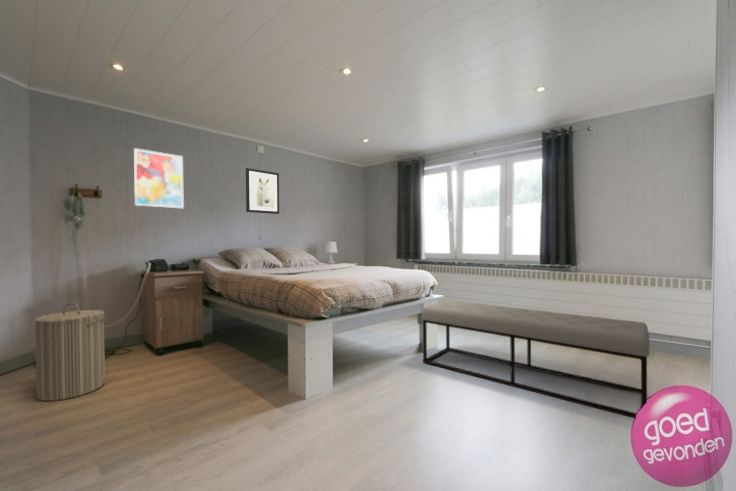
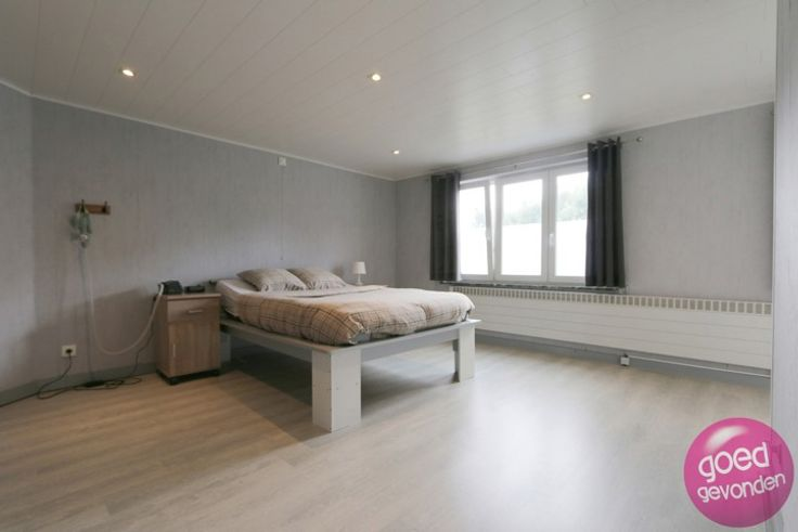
- wall art (263, 191)
- bench (524, 339)
- wall art (159, 179)
- laundry hamper (71, 346)
